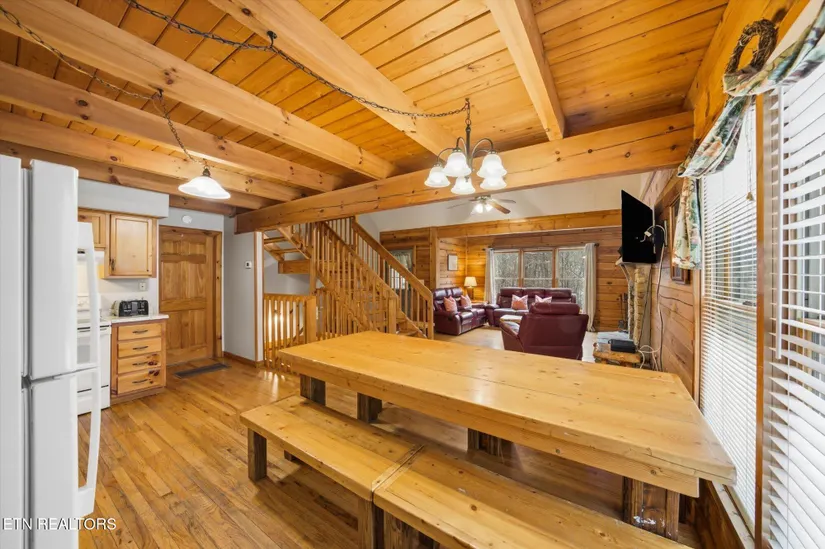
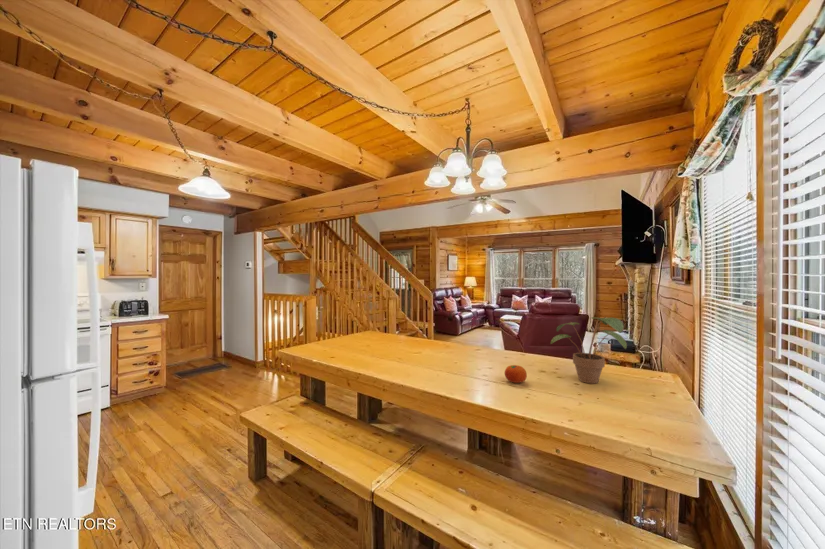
+ potted plant (590, 347)
+ fruit (515, 373)
